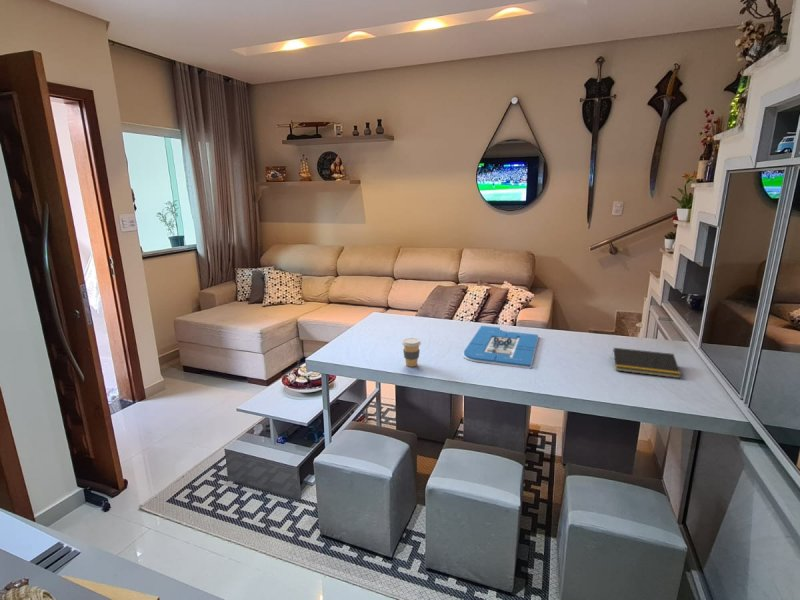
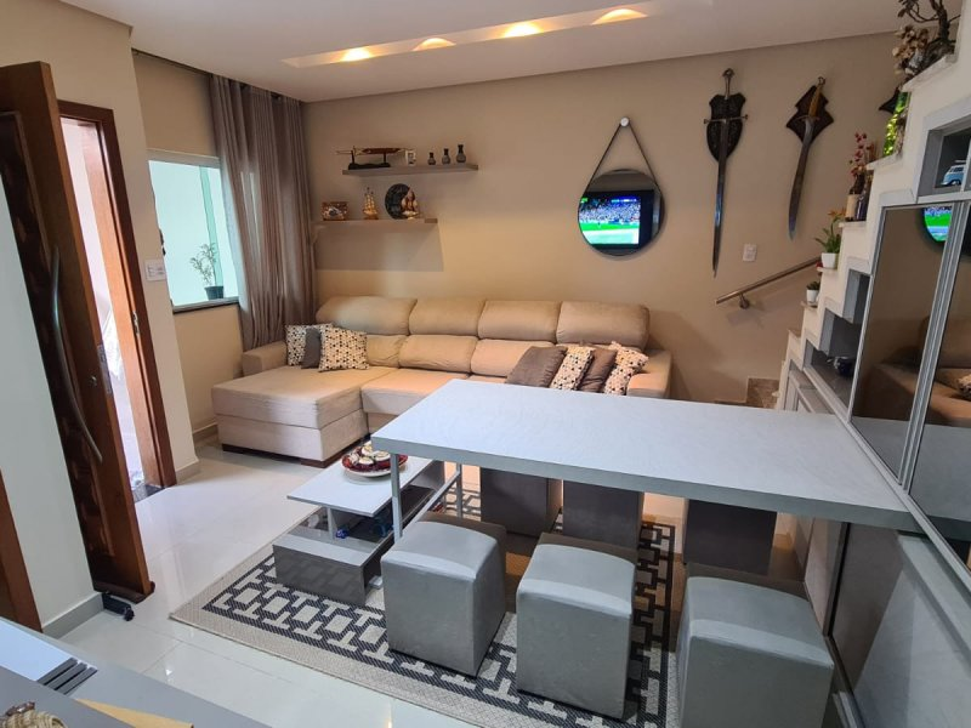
- coffee cup (411, 352)
- board game (502, 341)
- notepad (645, 362)
